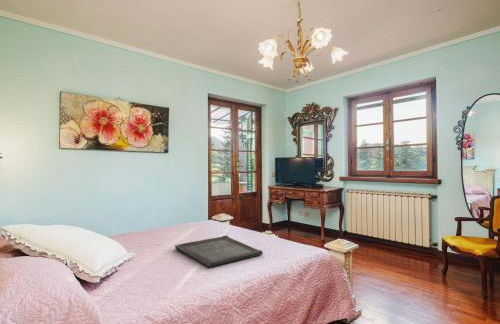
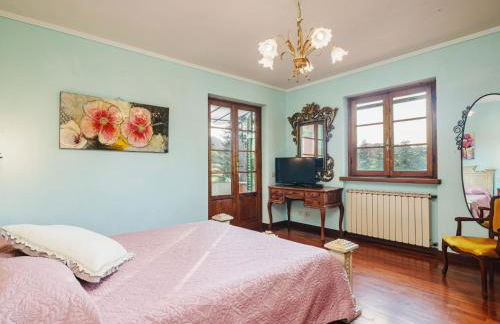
- serving tray (217, 249)
